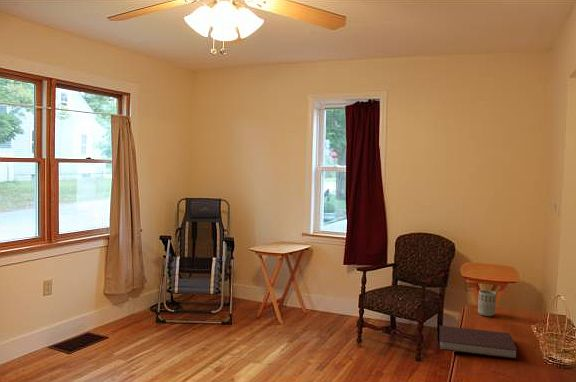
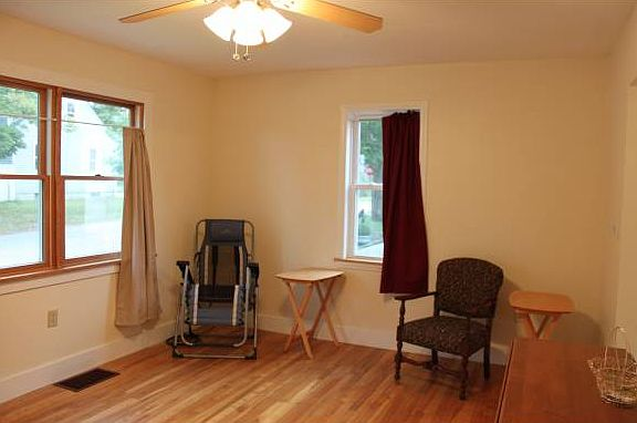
- notebook (475, 341)
- cup (487, 303)
